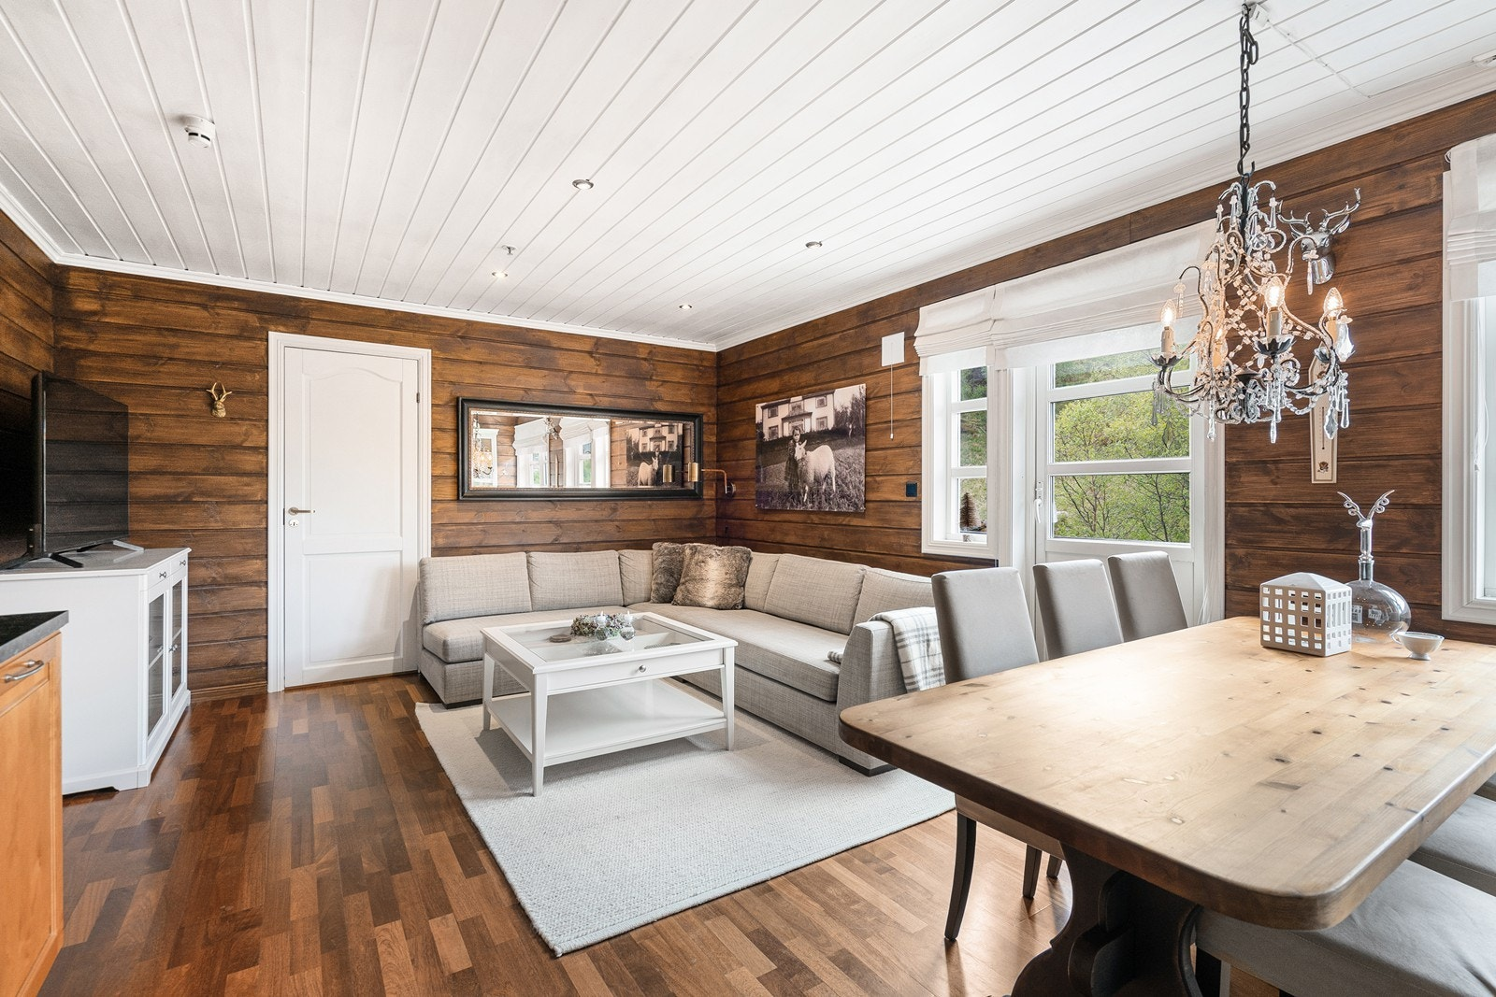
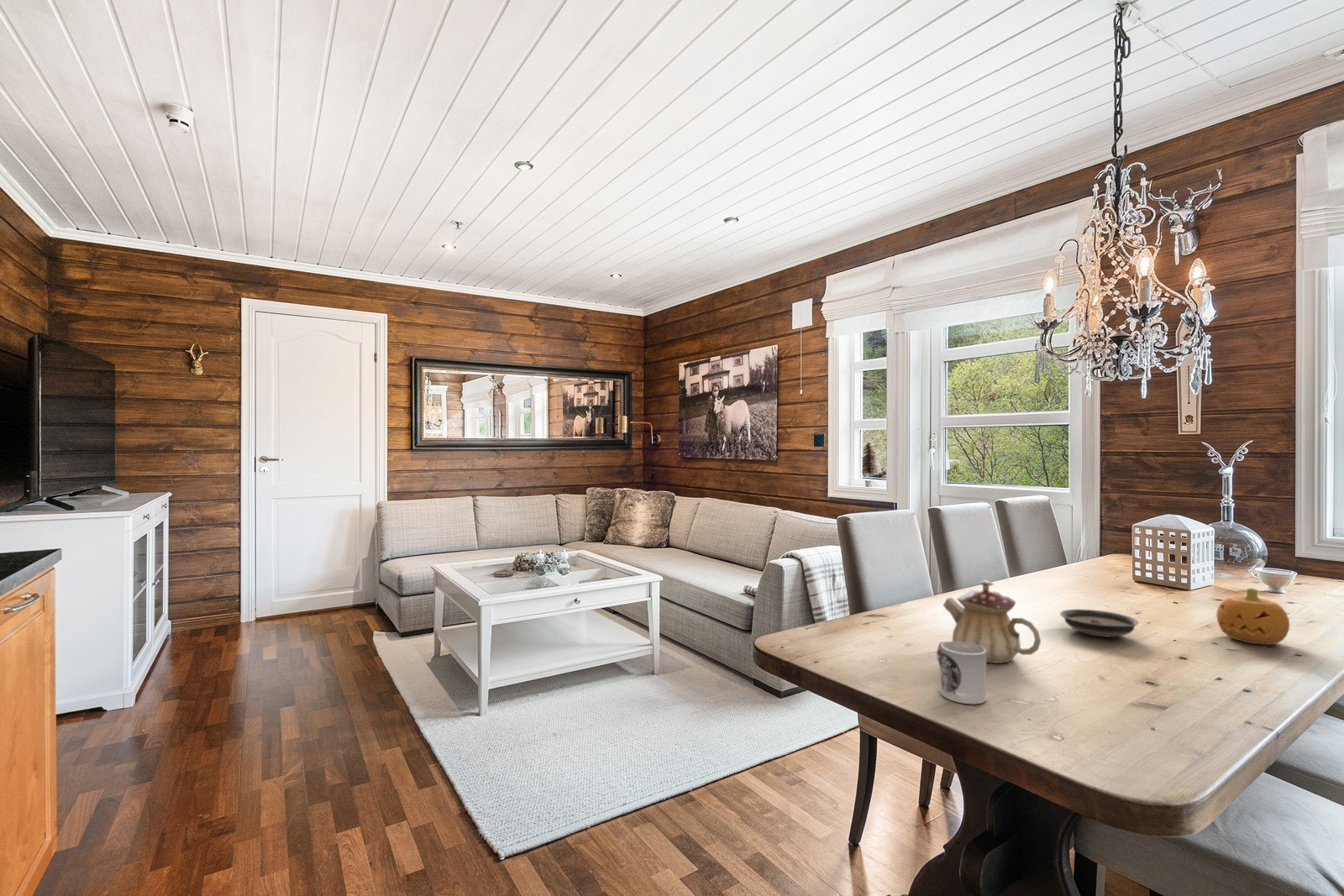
+ teapot (990, 618)
+ cup (957, 668)
+ saucer (1098, 625)
+ fruit (1252, 614)
